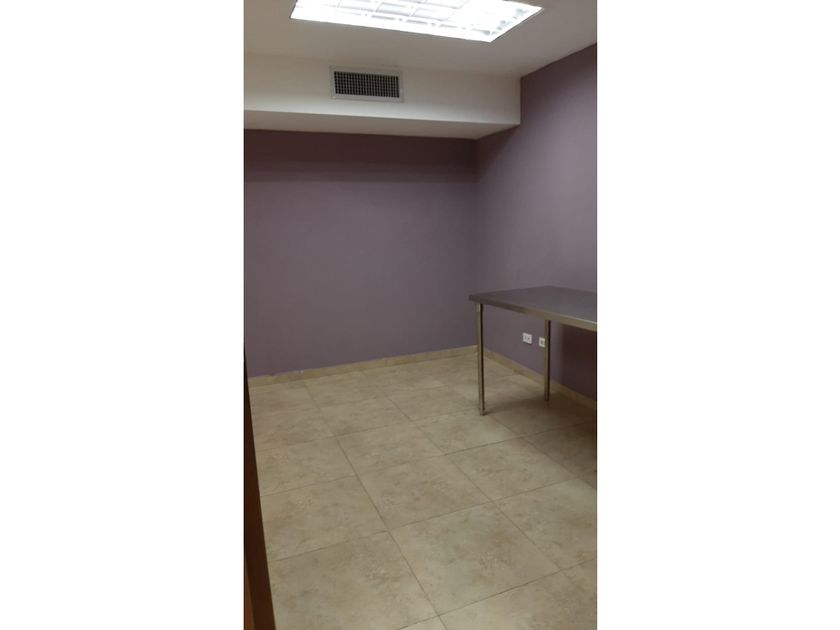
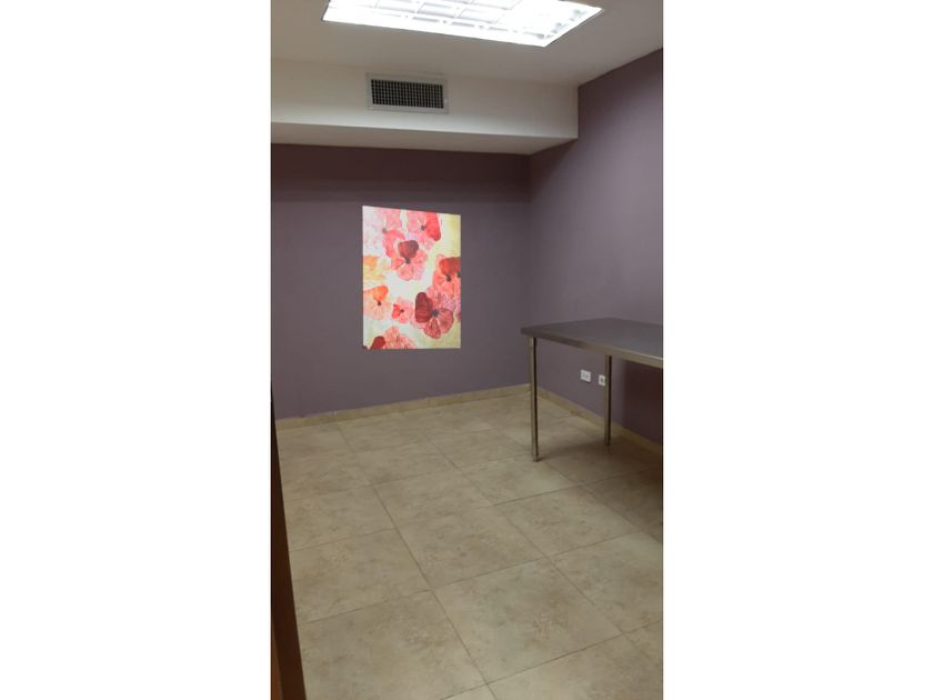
+ wall art (412, 280)
